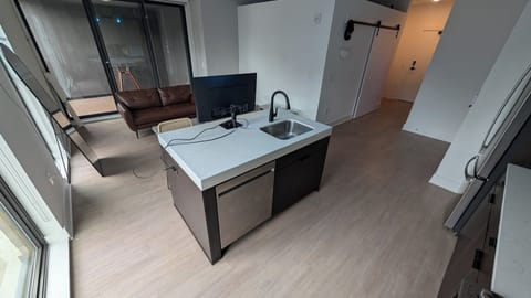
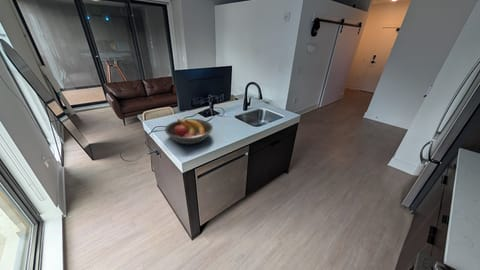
+ fruit bowl (189, 131)
